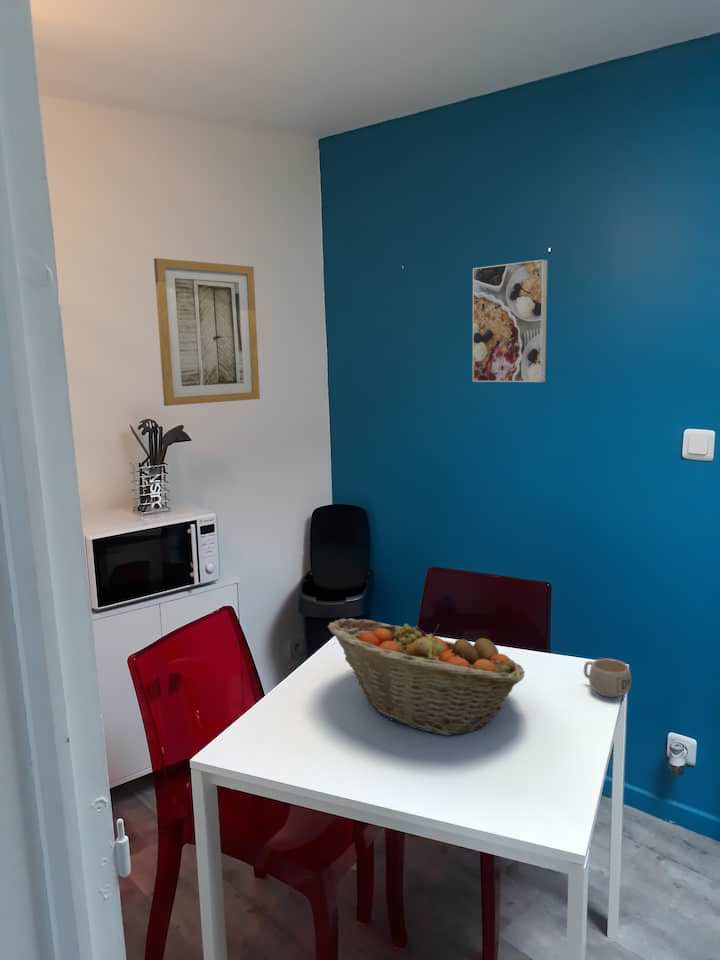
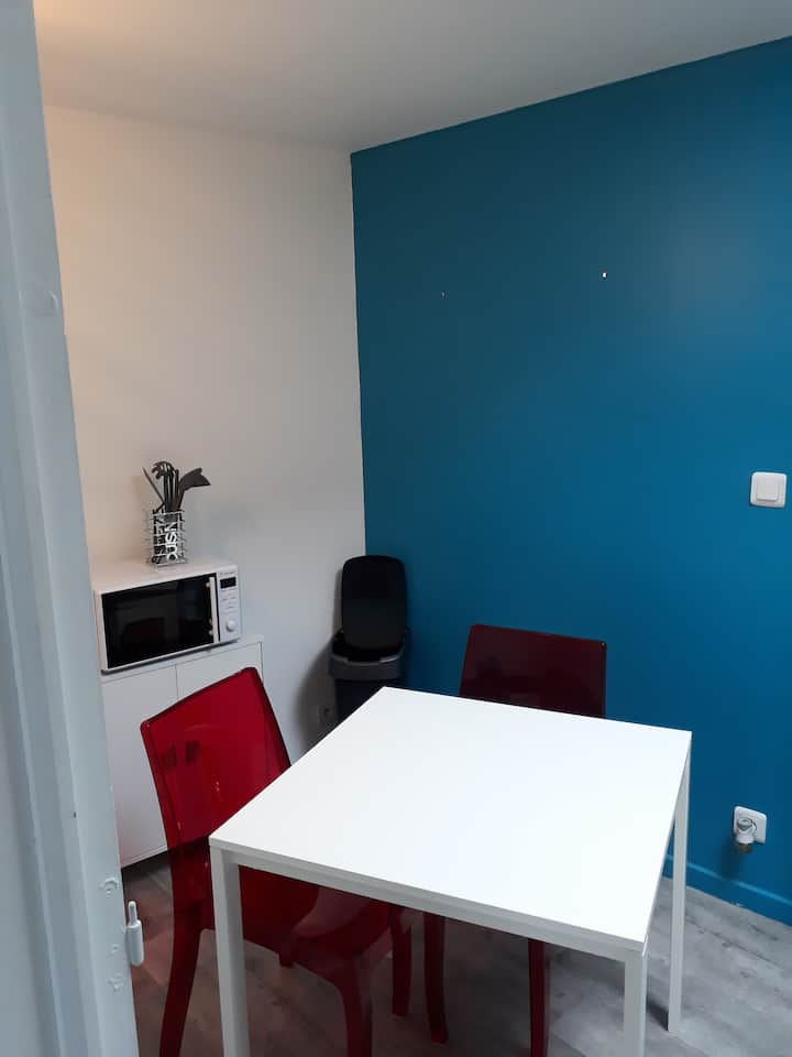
- mug (605, 677)
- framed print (508, 323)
- wall art (210, 333)
- fruit basket (423, 662)
